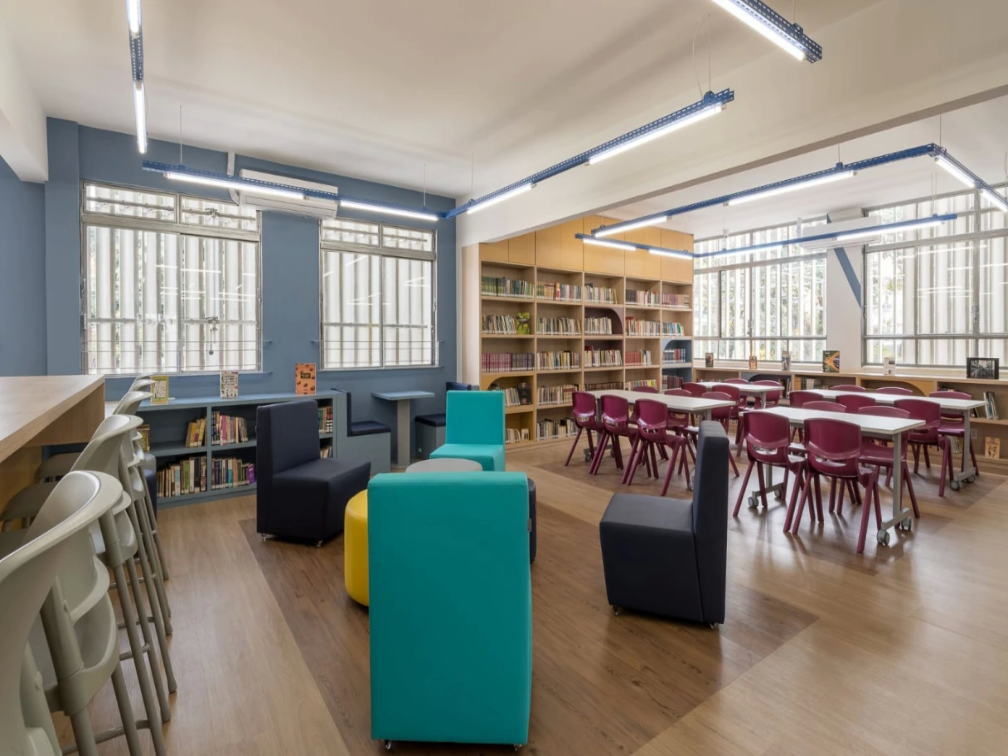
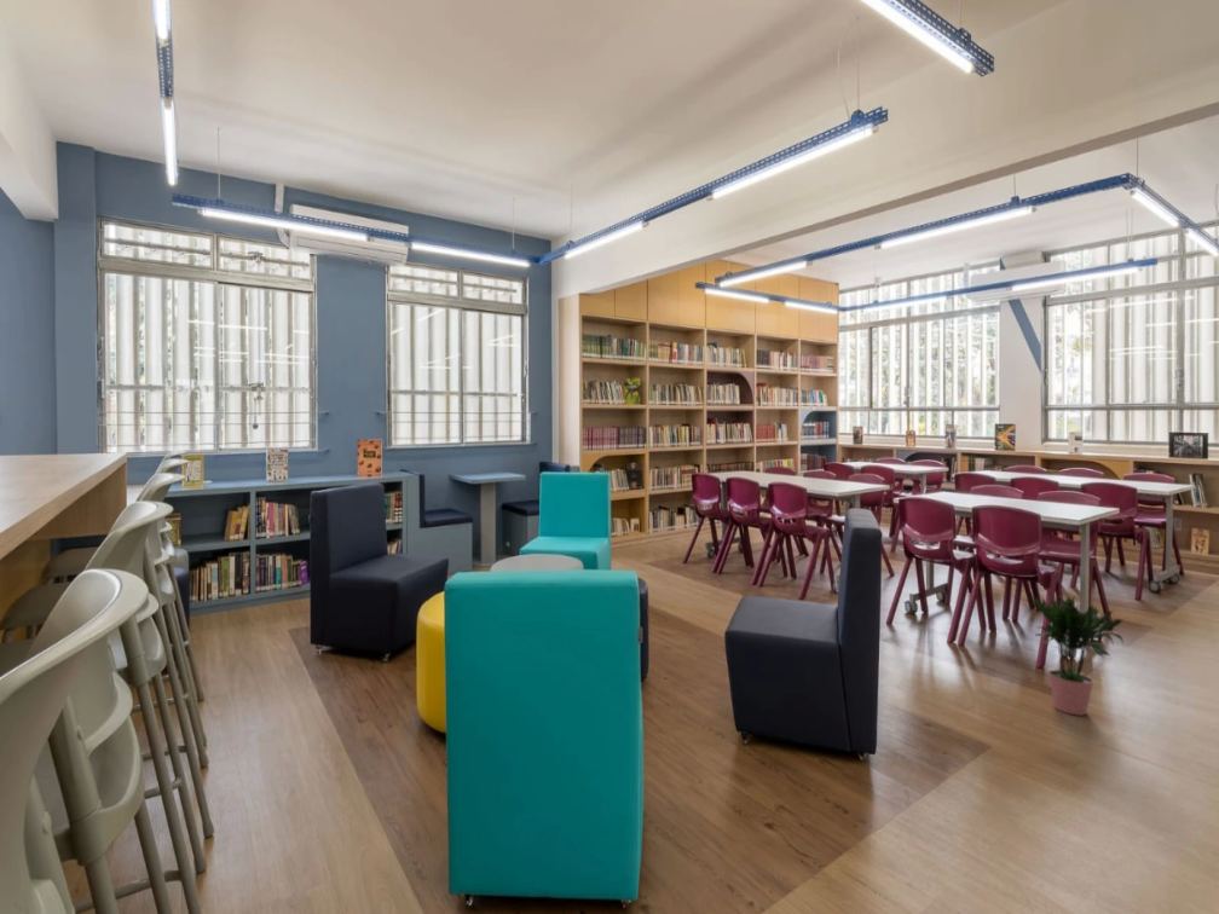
+ potted plant (1081, 652)
